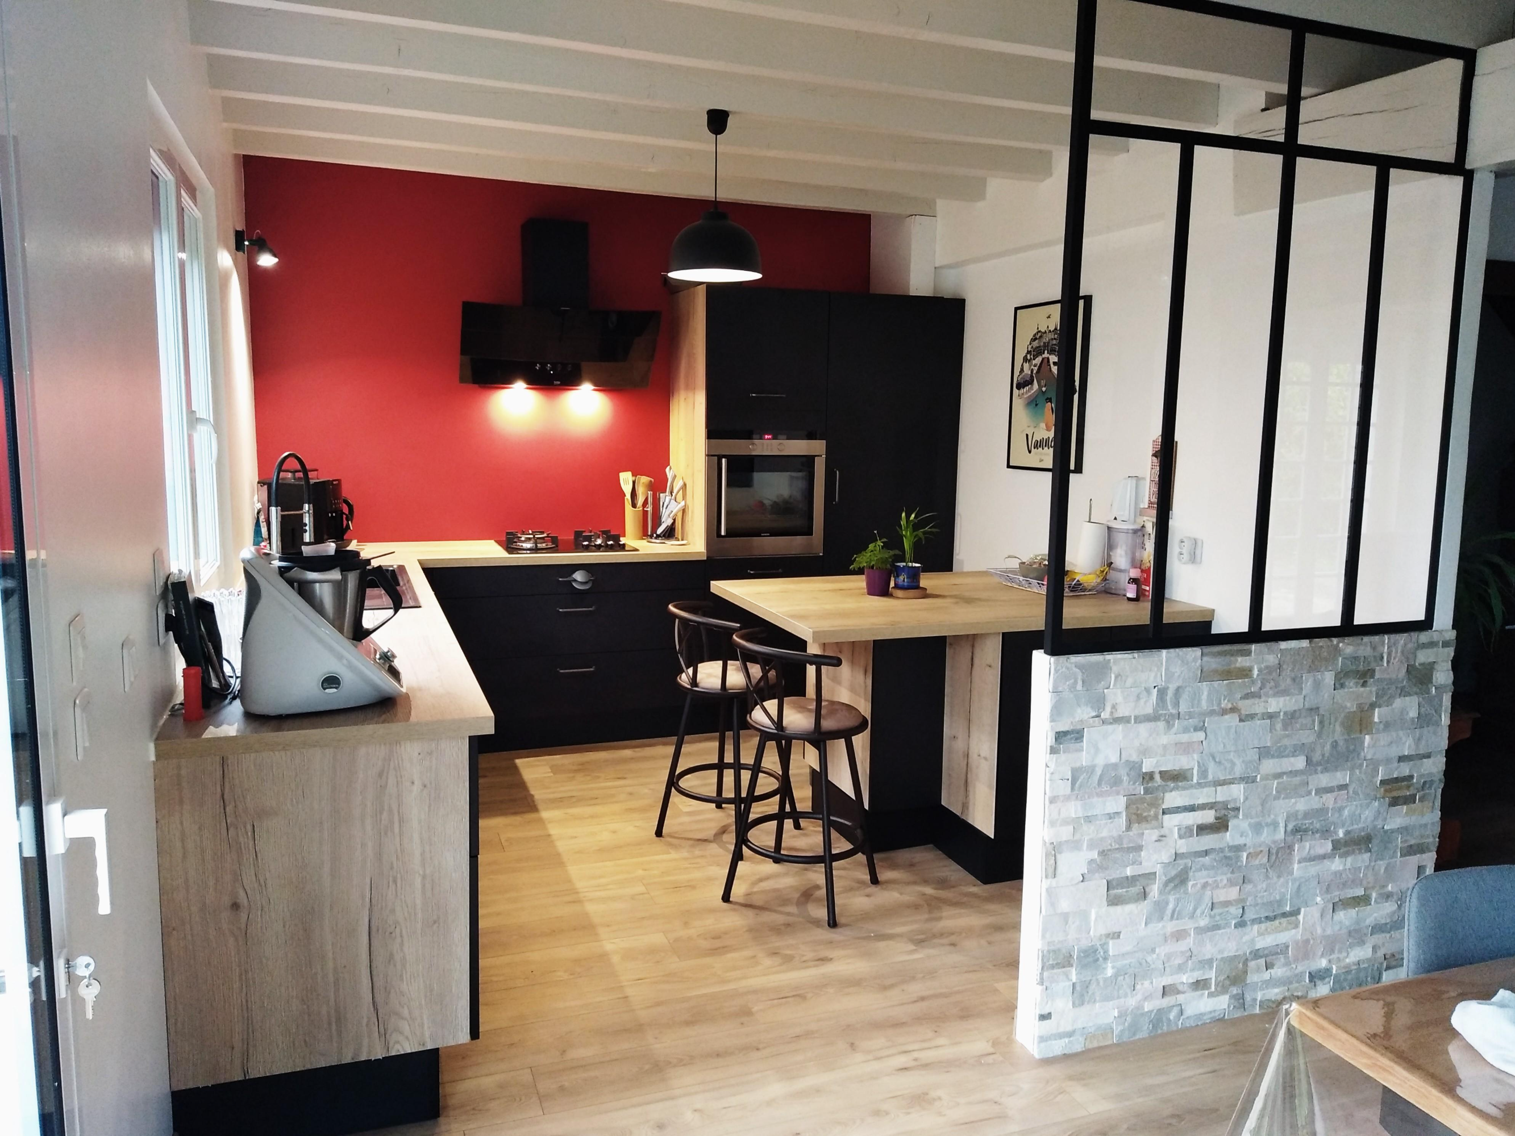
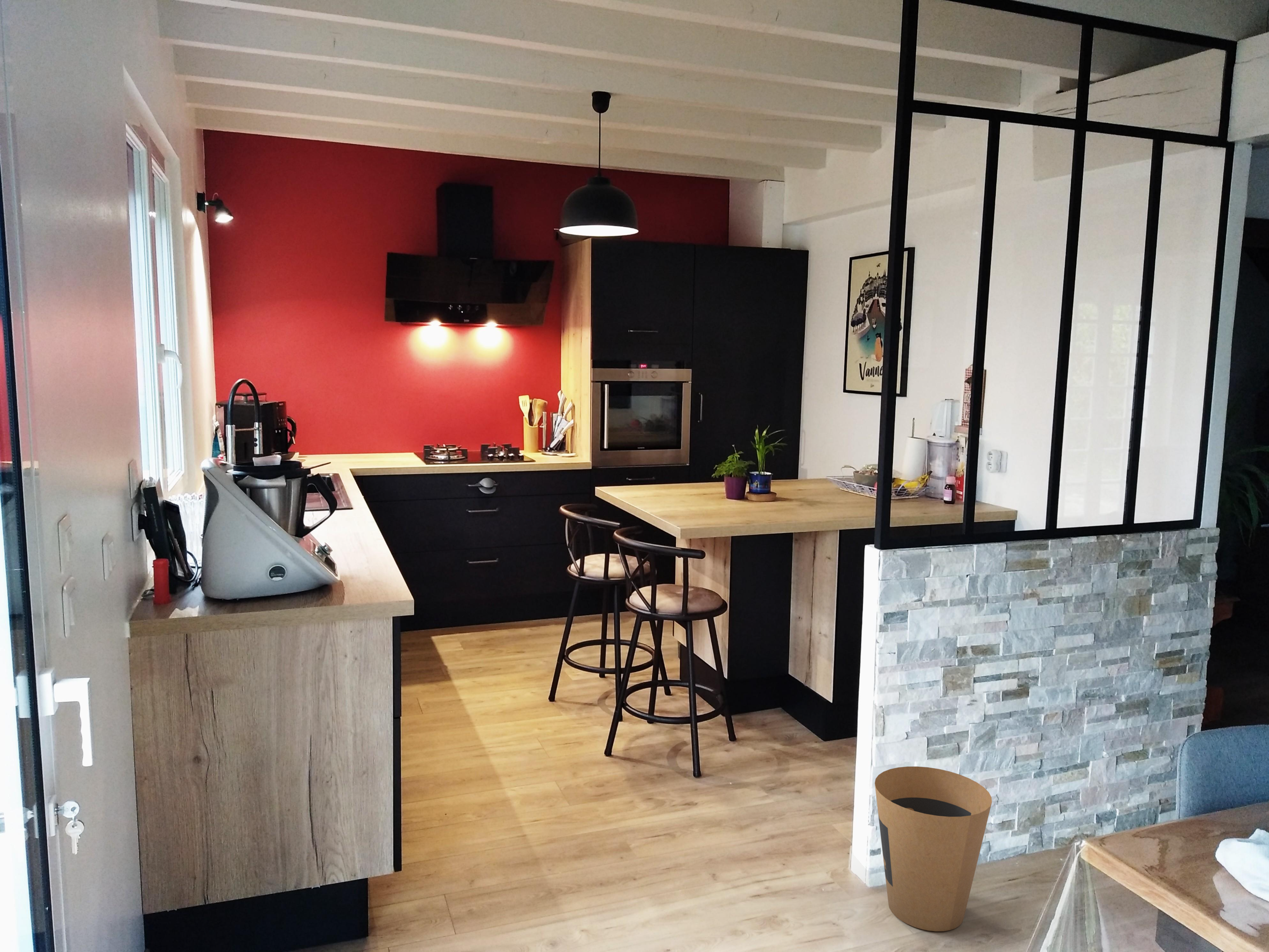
+ trash can (929, 850)
